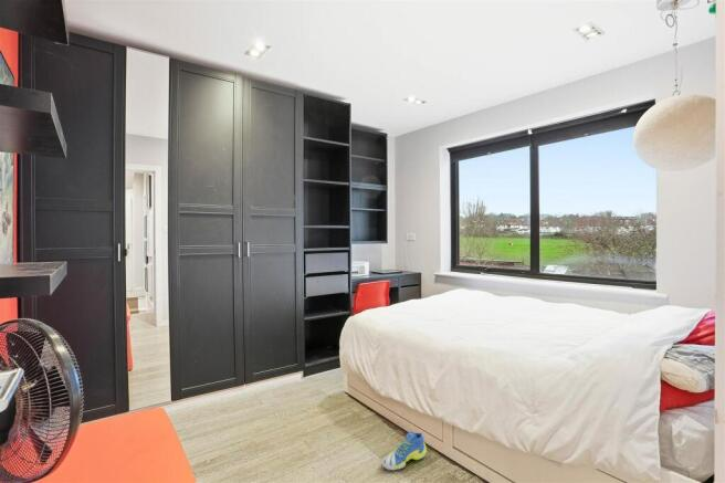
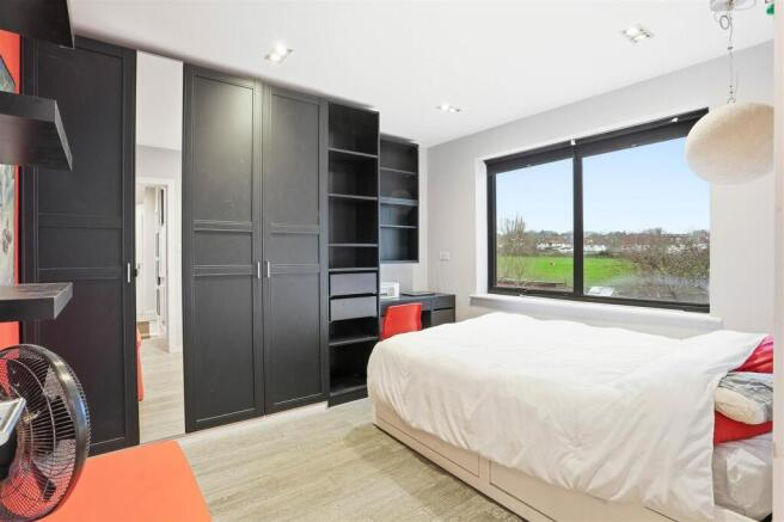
- sneaker (403, 447)
